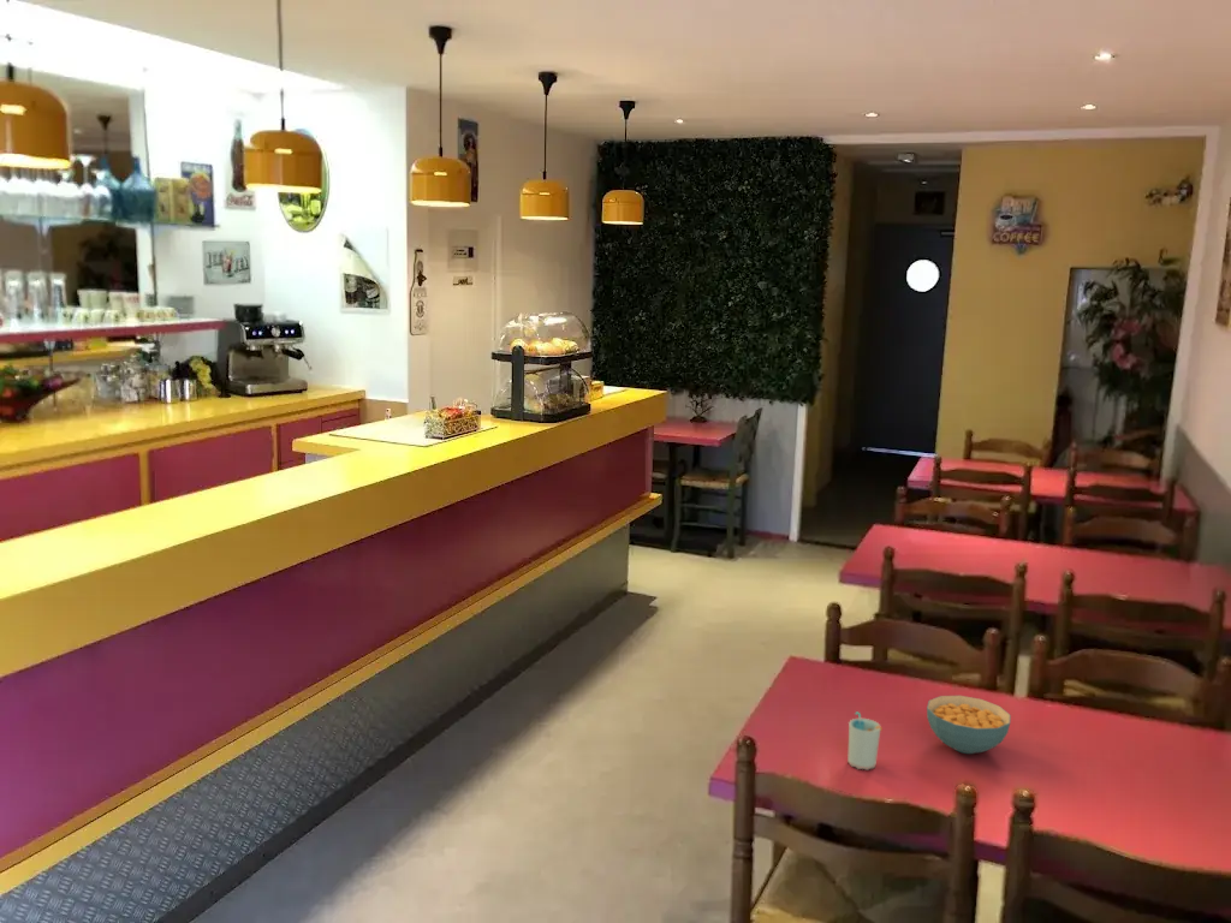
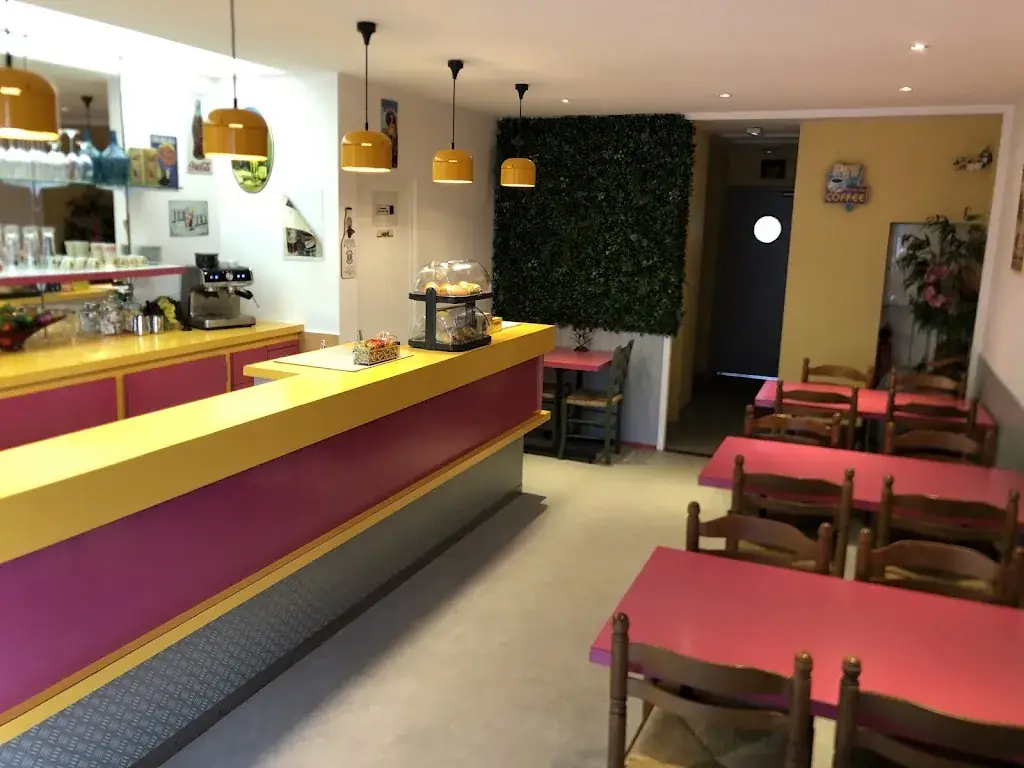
- cup (864, 739)
- cereal bowl (967, 730)
